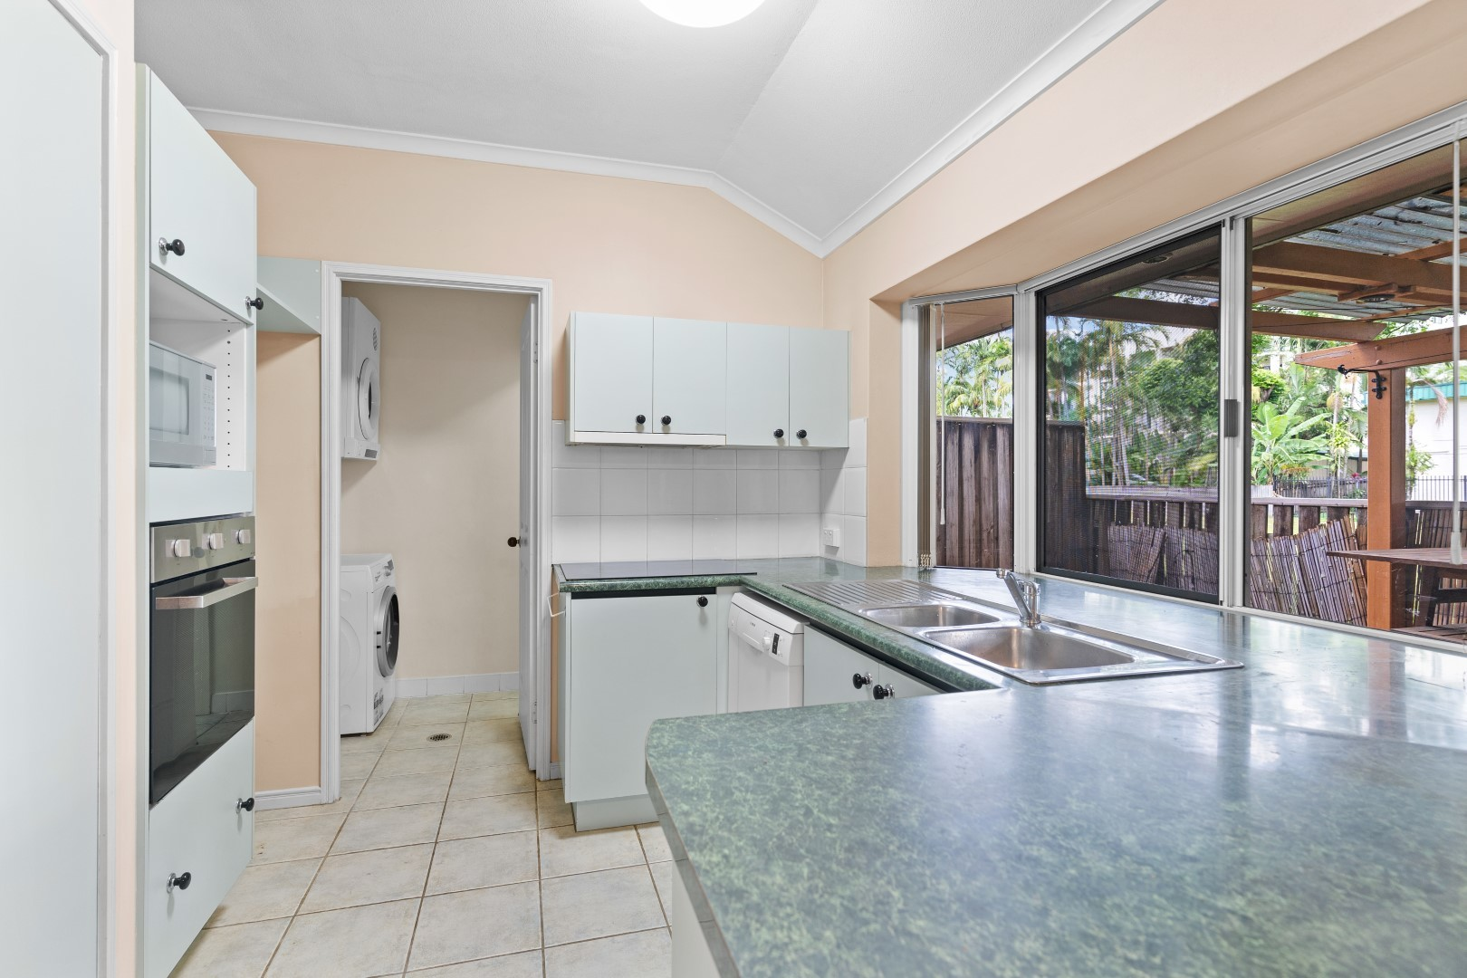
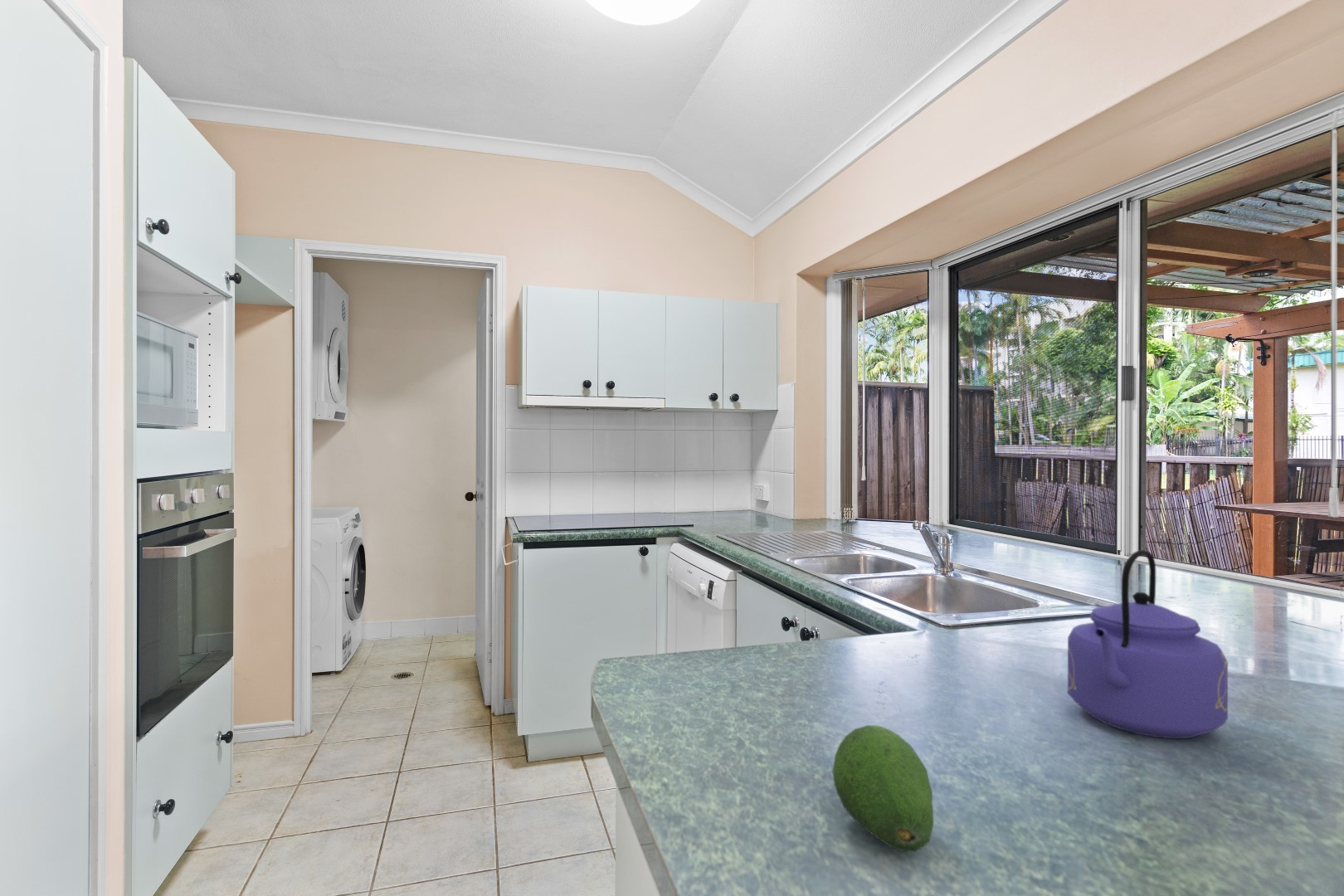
+ fruit (888, 783)
+ kettle (1132, 638)
